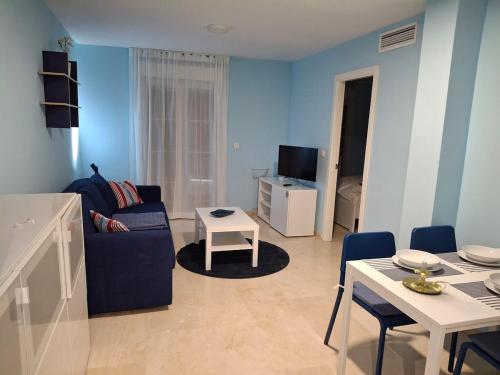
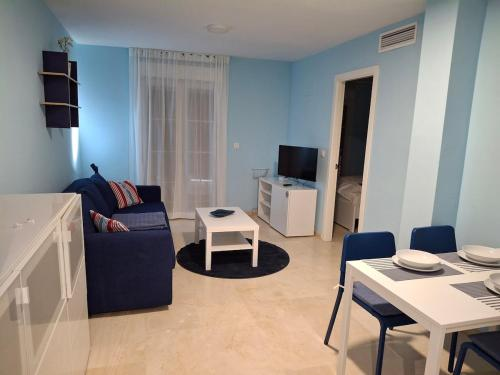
- candle holder (426, 271)
